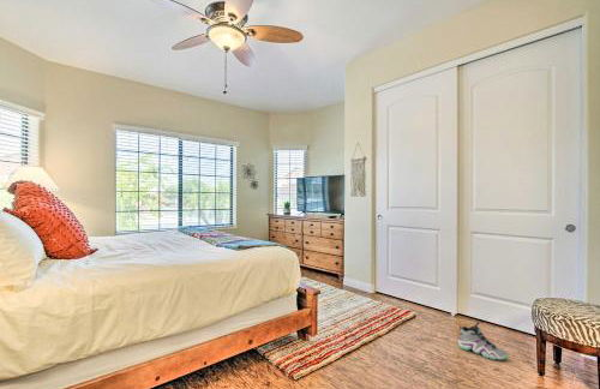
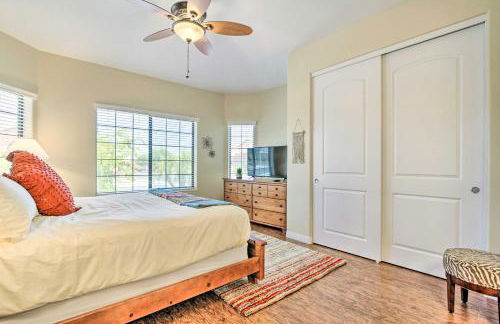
- sneaker (481, 337)
